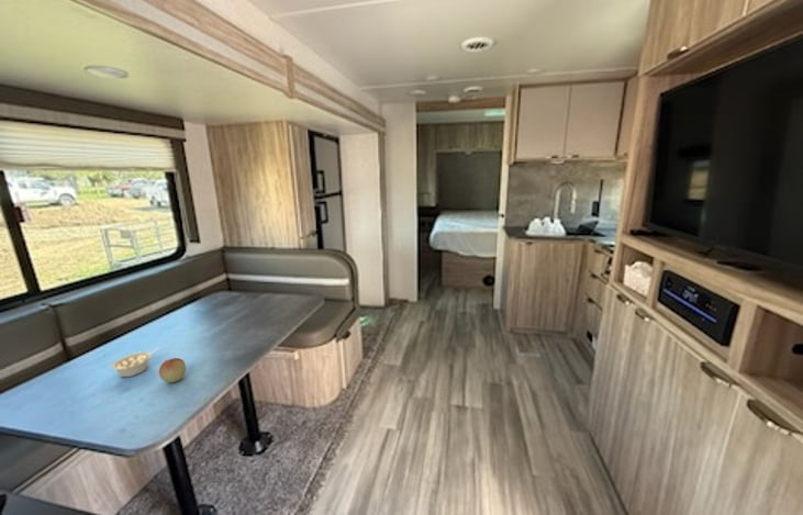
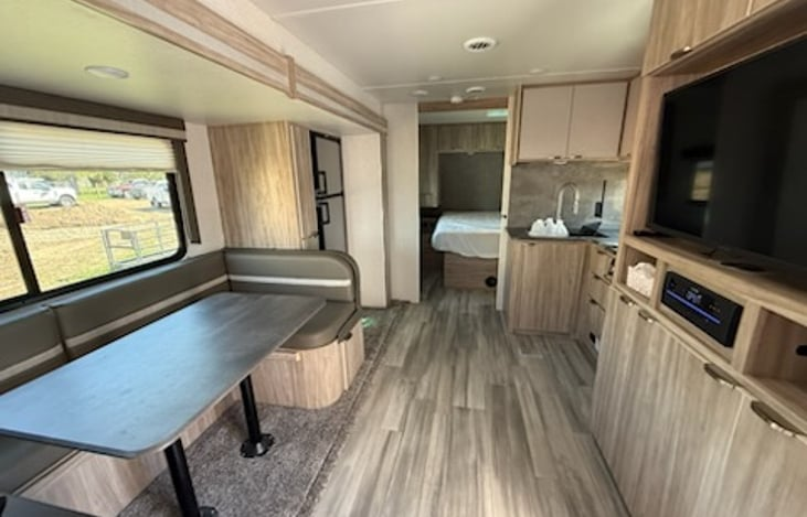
- fruit (172, 369)
- legume (134, 363)
